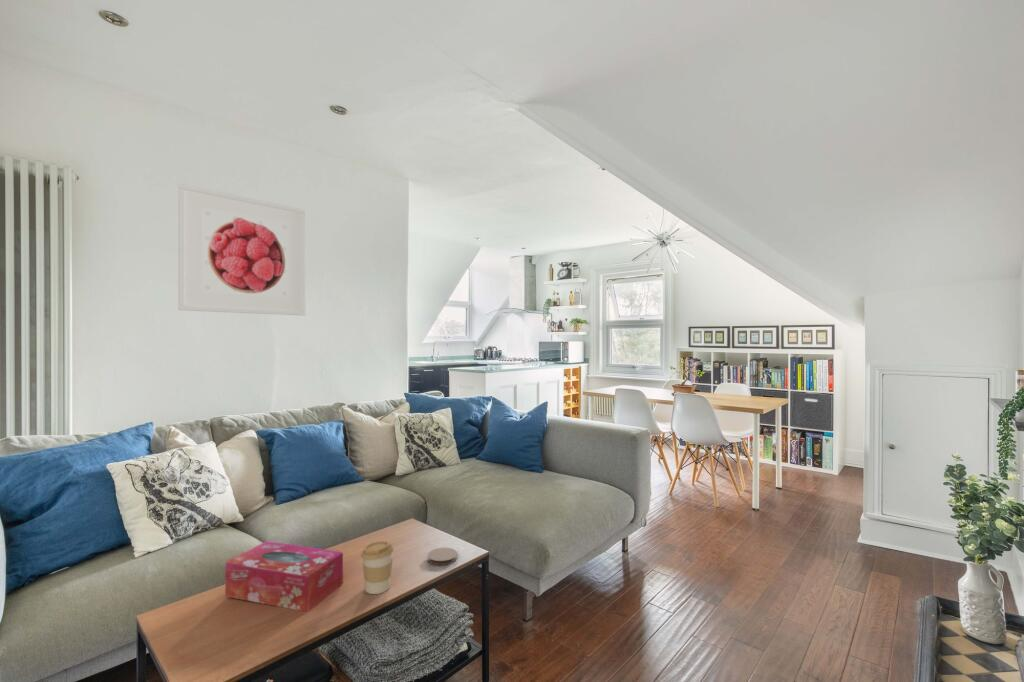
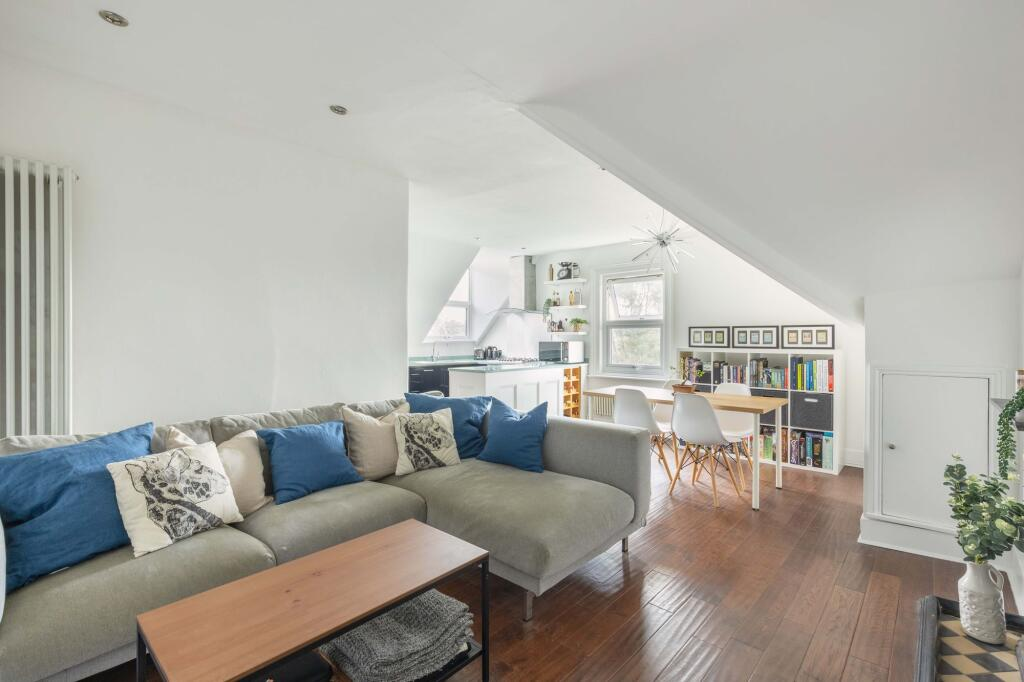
- tissue box (285, 573)
- coffee cup (377, 566)
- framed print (247, 255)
- coaster (442, 556)
